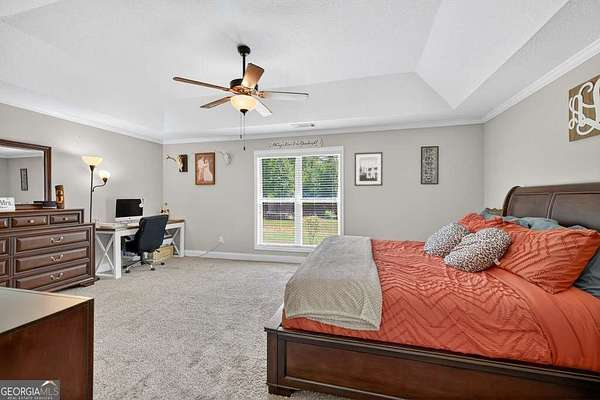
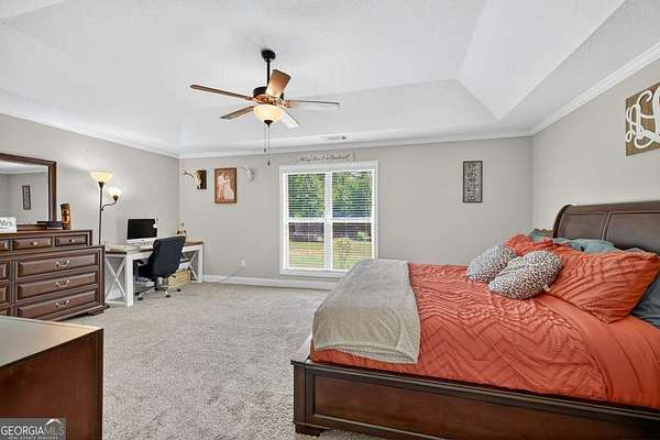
- wall art (368, 169)
